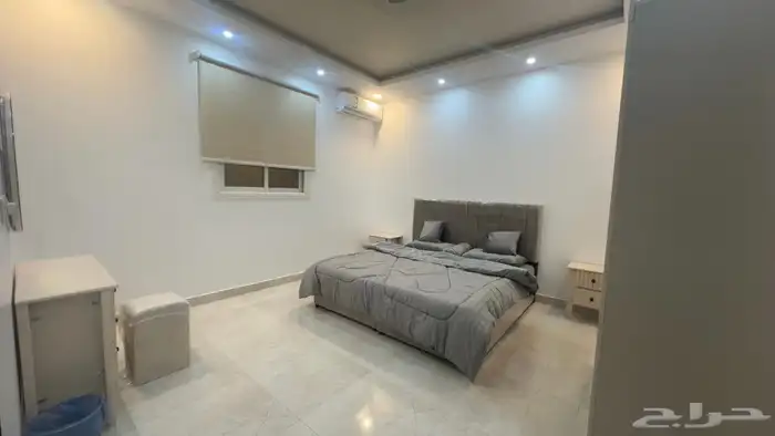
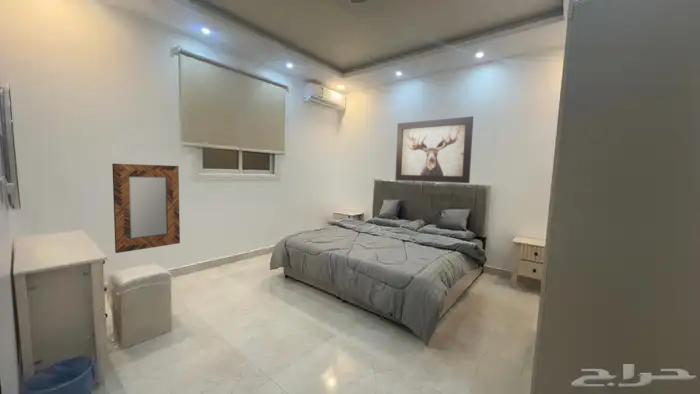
+ wall art (431, 151)
+ home mirror (148, 206)
